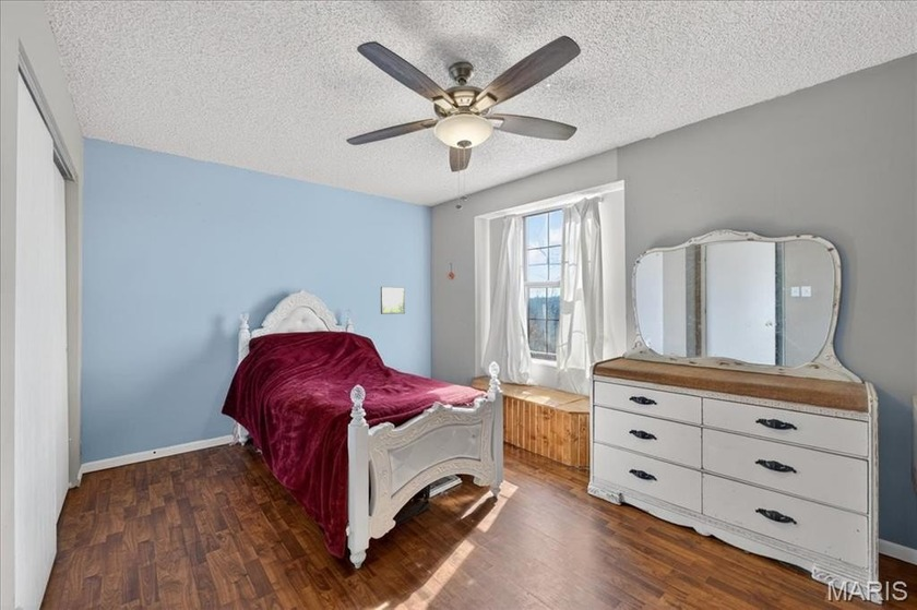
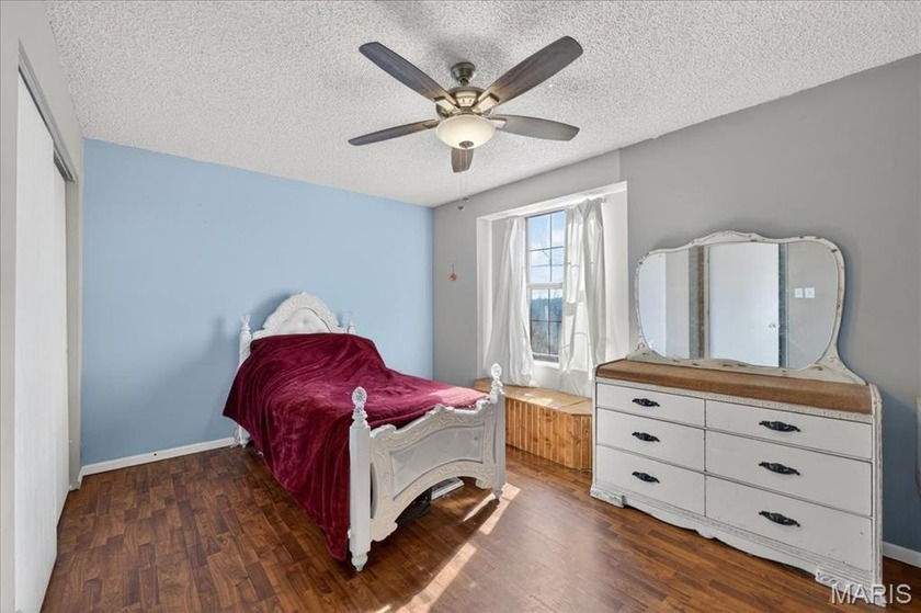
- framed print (393, 300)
